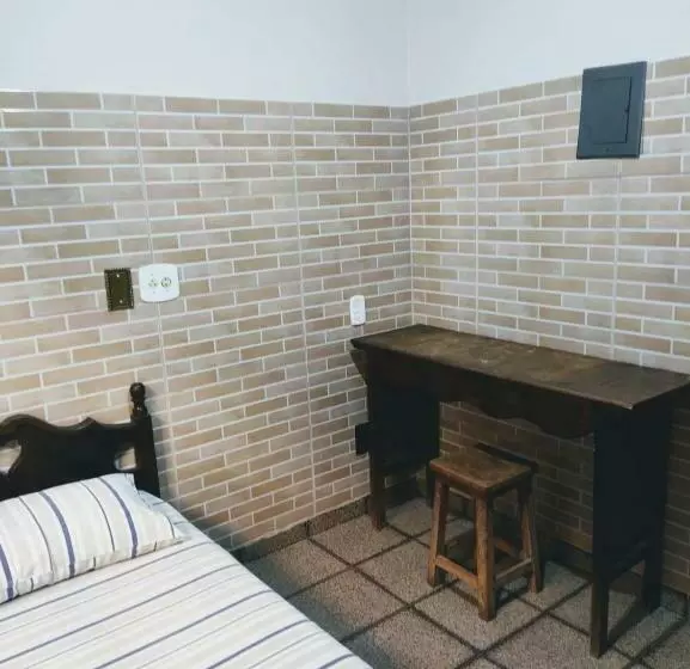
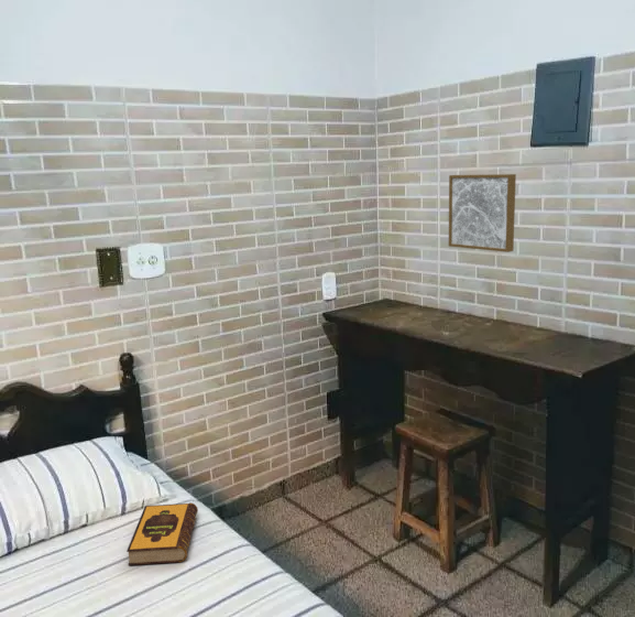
+ wall art (480, 212)
+ hardback book (165, 532)
